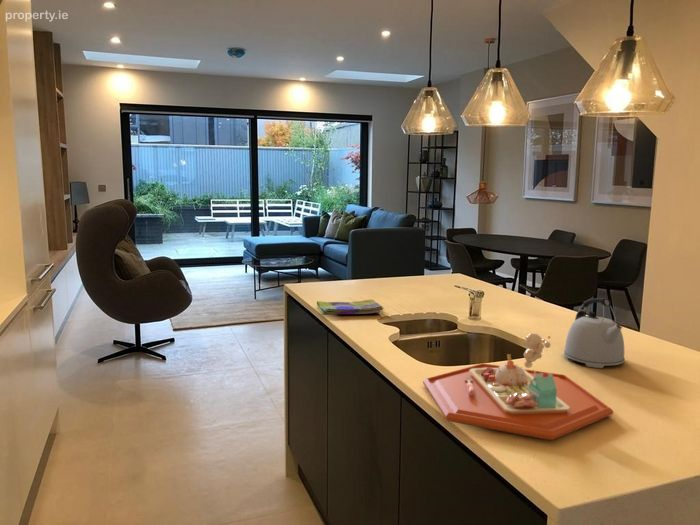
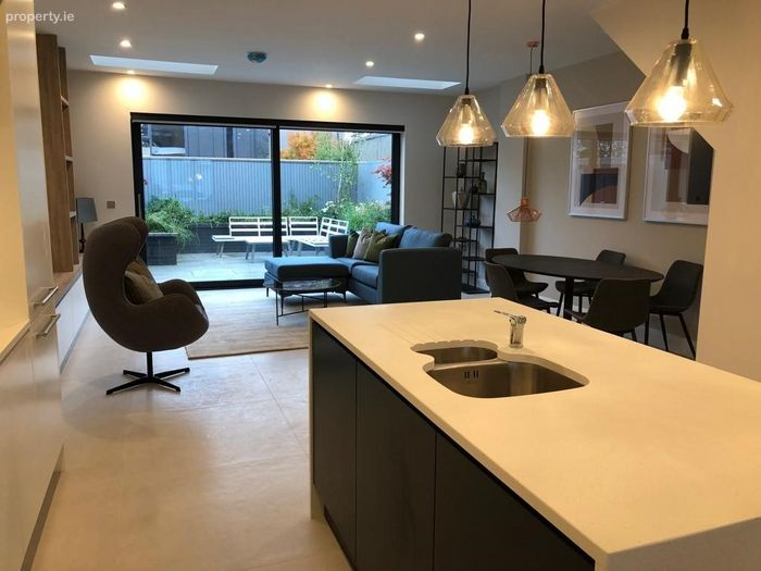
- food tray (512, 361)
- kettle (596, 328)
- dish towel (349, 306)
